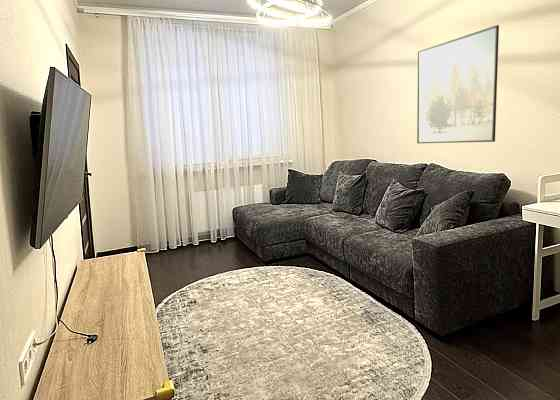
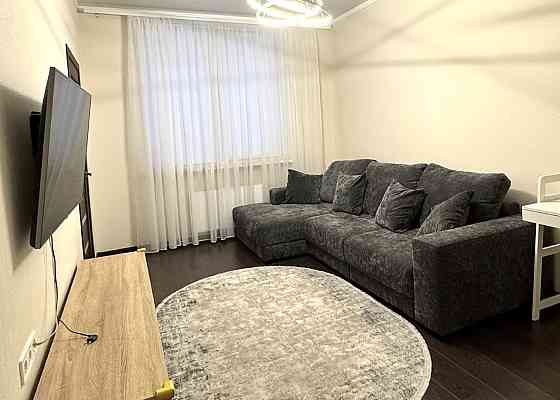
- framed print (452, 92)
